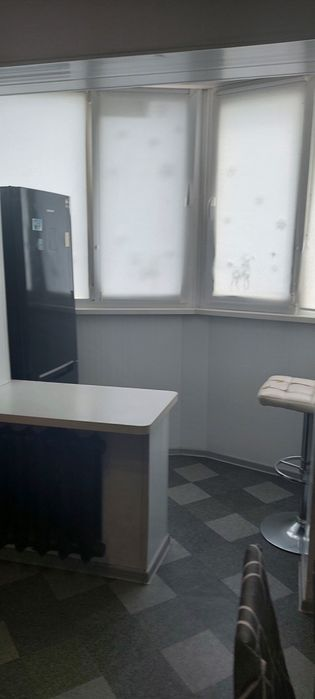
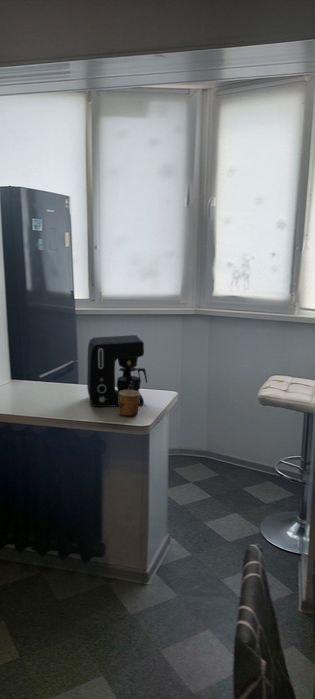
+ coffee maker (119, 370)
+ cup (129, 403)
